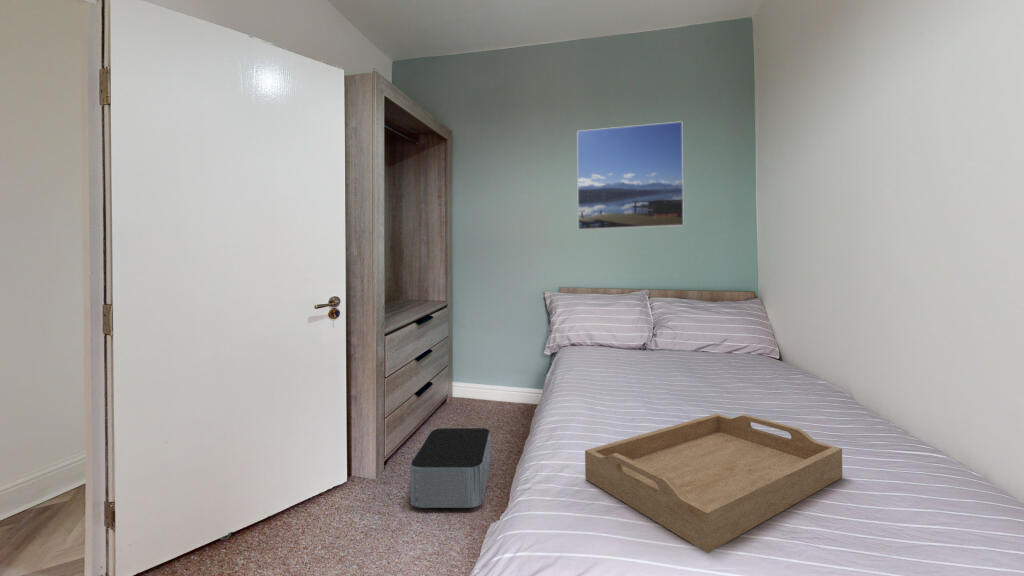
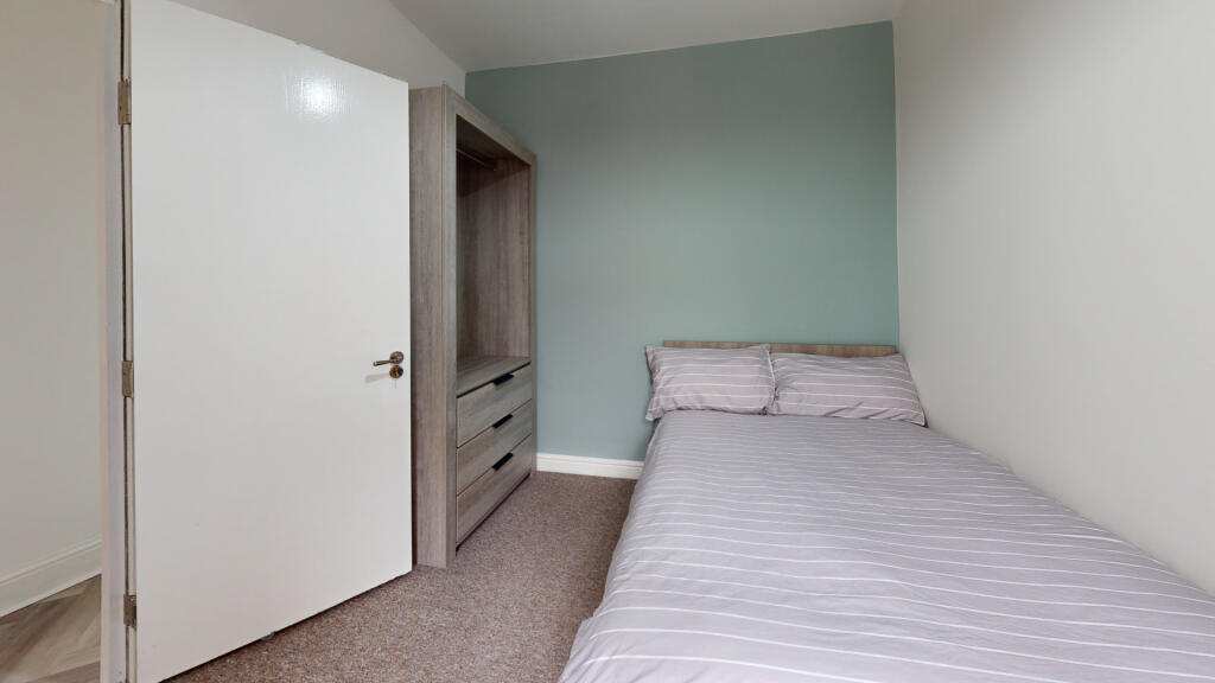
- serving tray (713, 459)
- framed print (628, 177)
- storage bin (454, 462)
